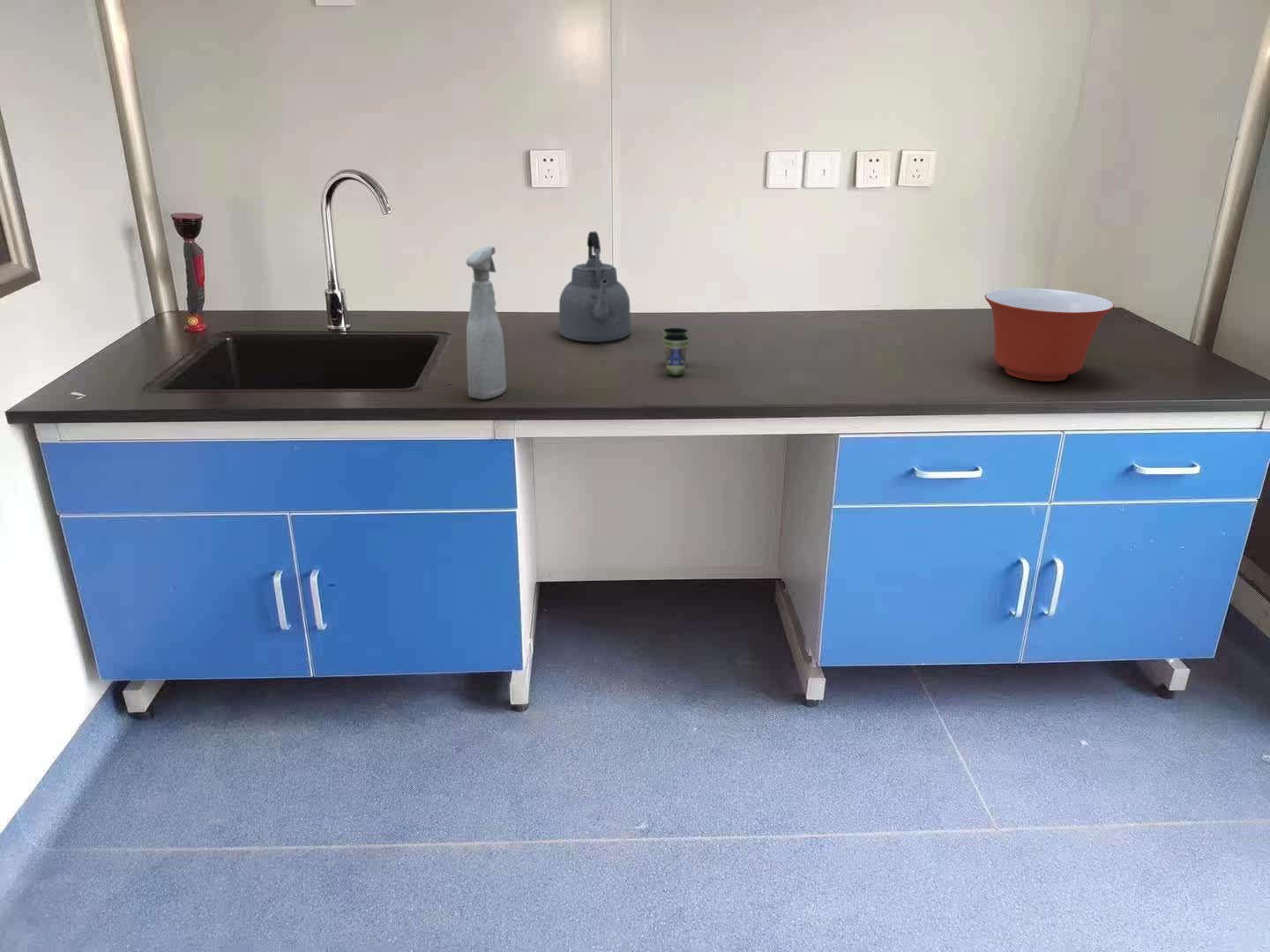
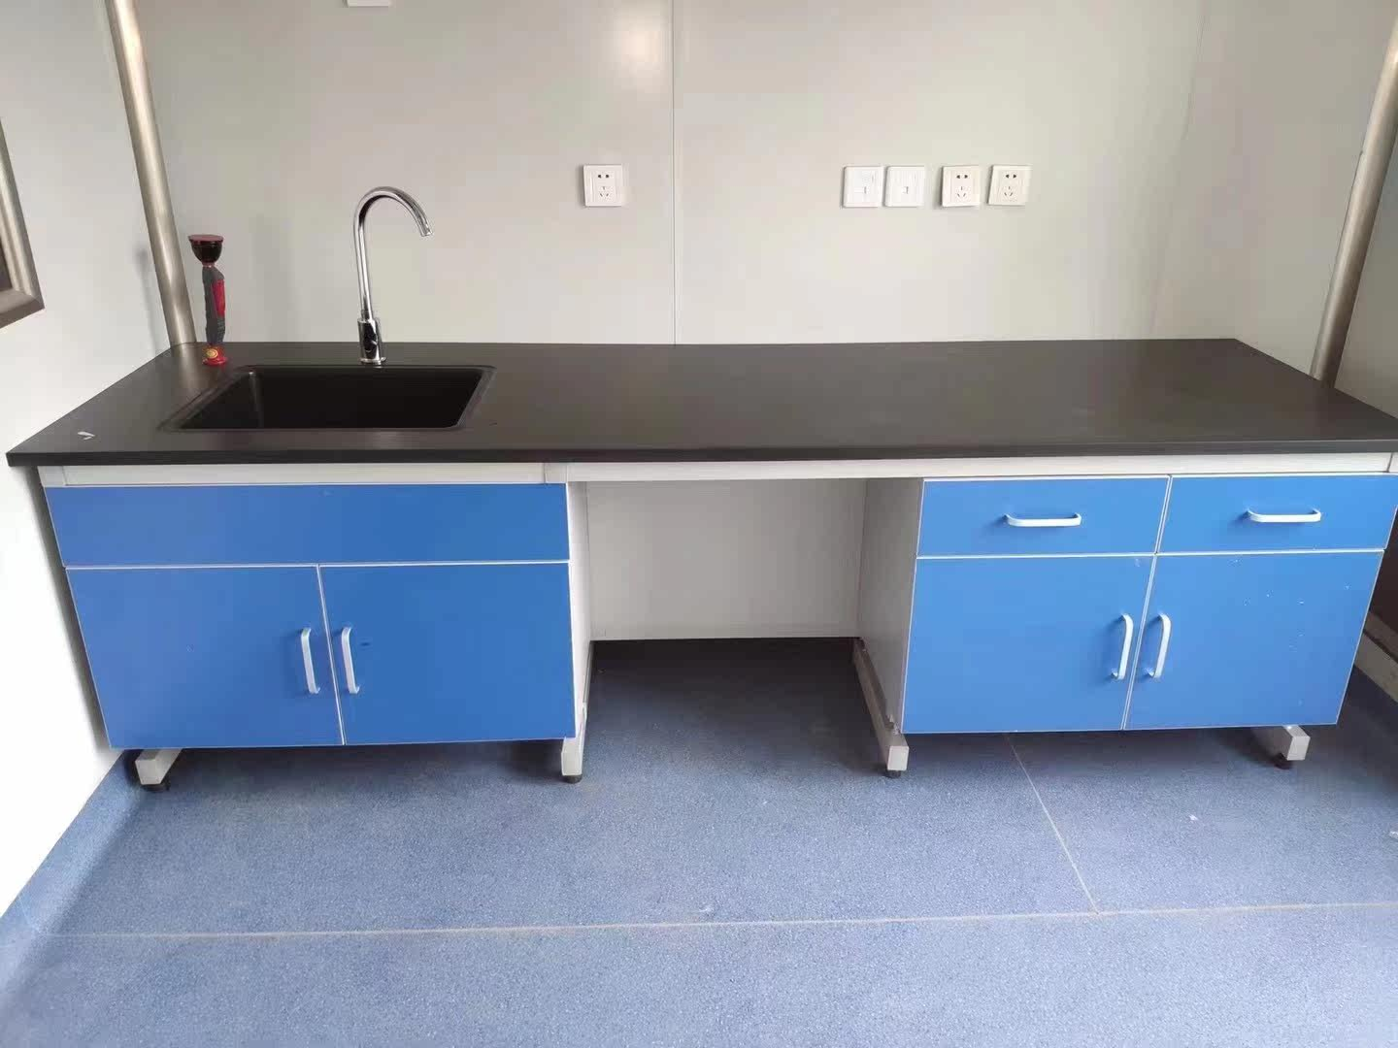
- cup (675, 352)
- spray bottle (483, 323)
- kettle (596, 287)
- mixing bowl (1042, 337)
